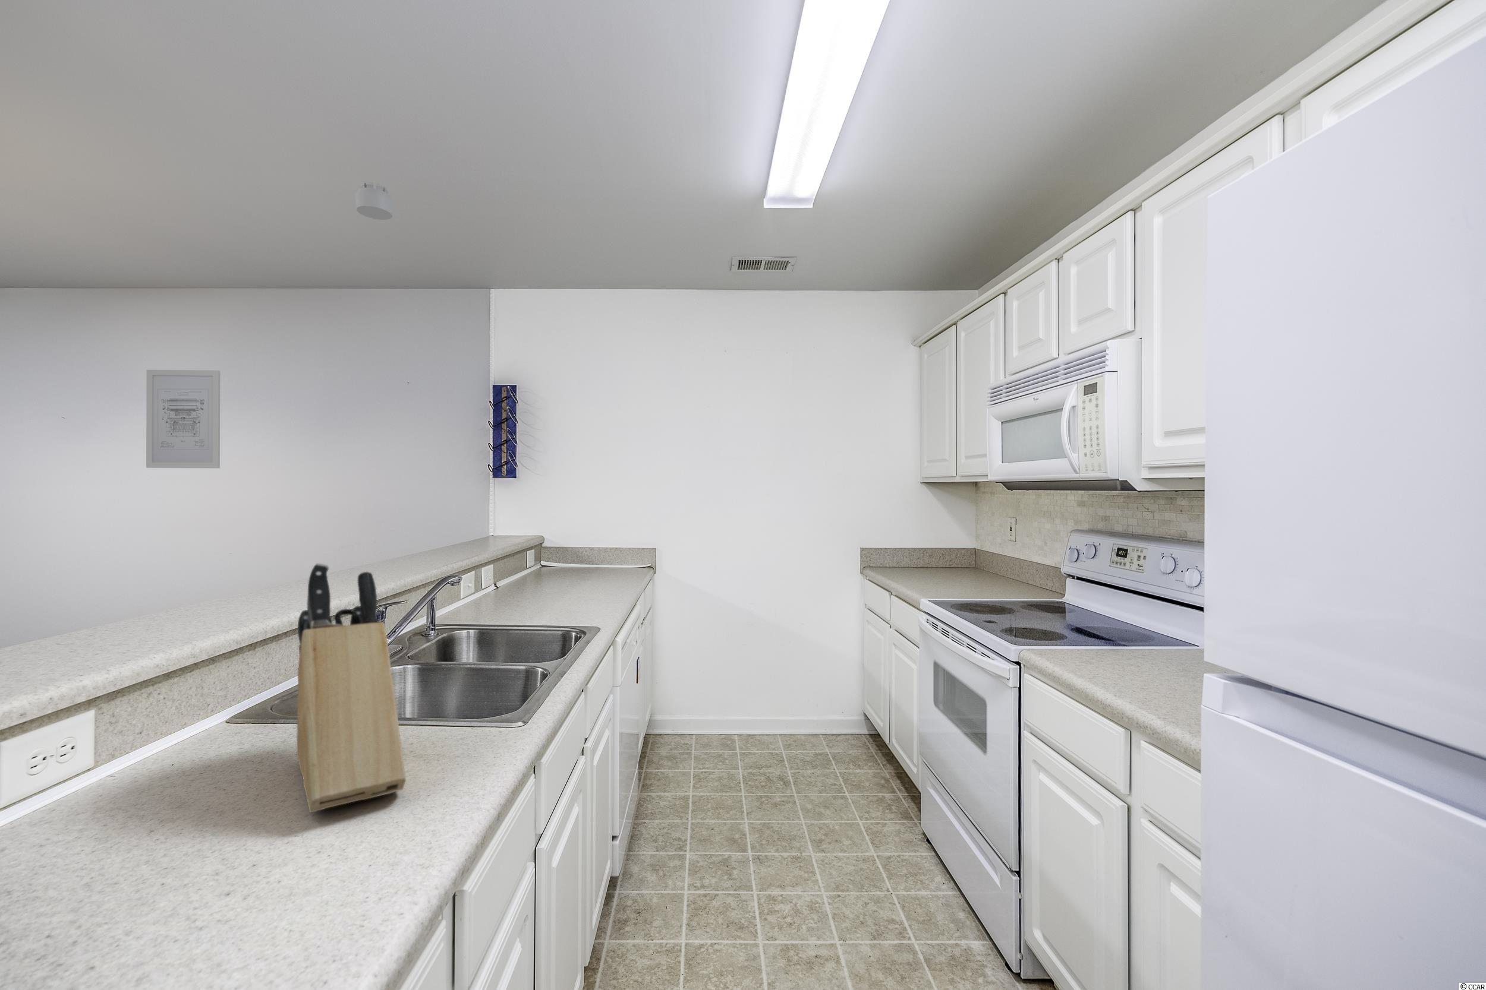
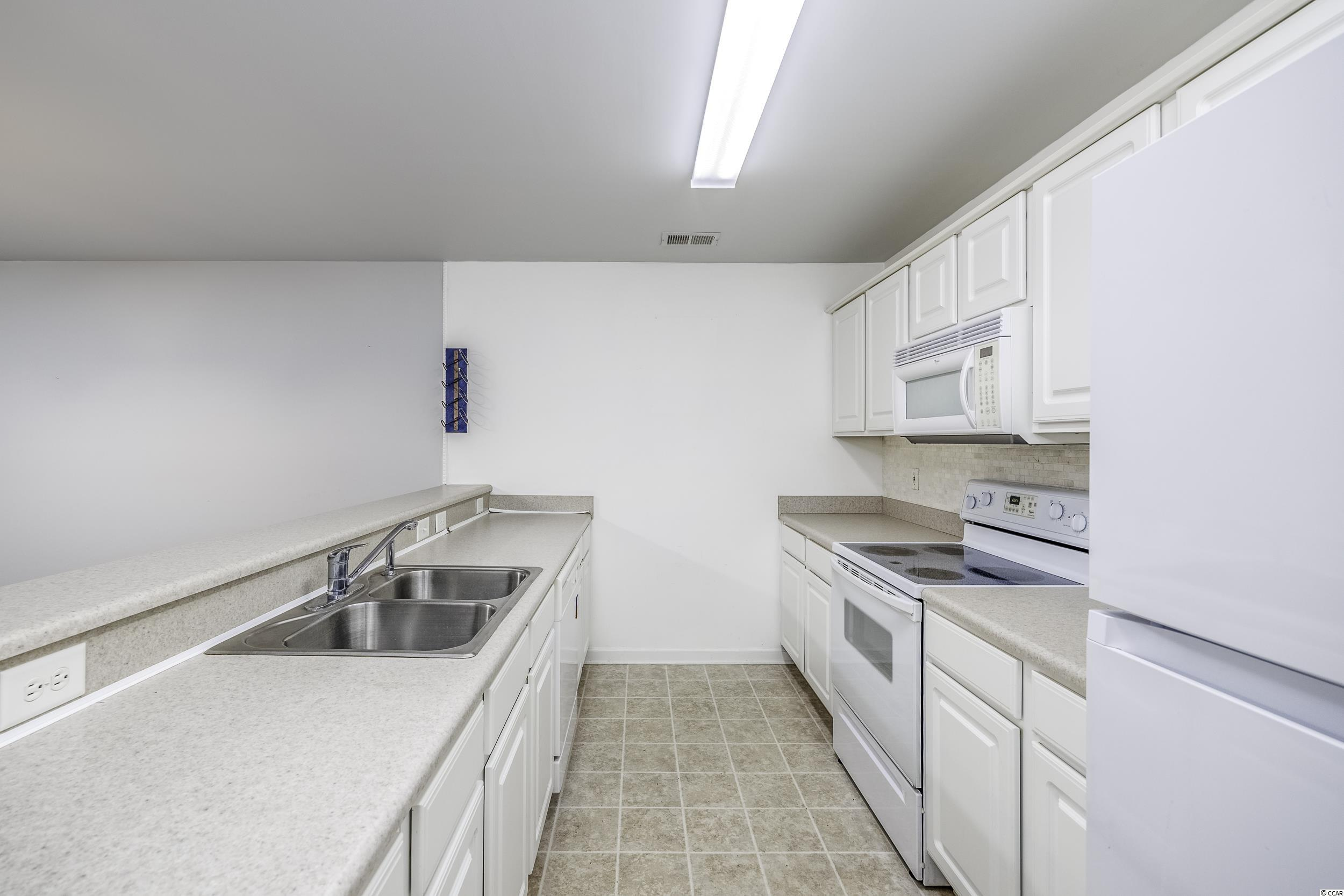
- wall art (184, 419)
- knife block (345, 667)
- smoke detector (375, 200)
